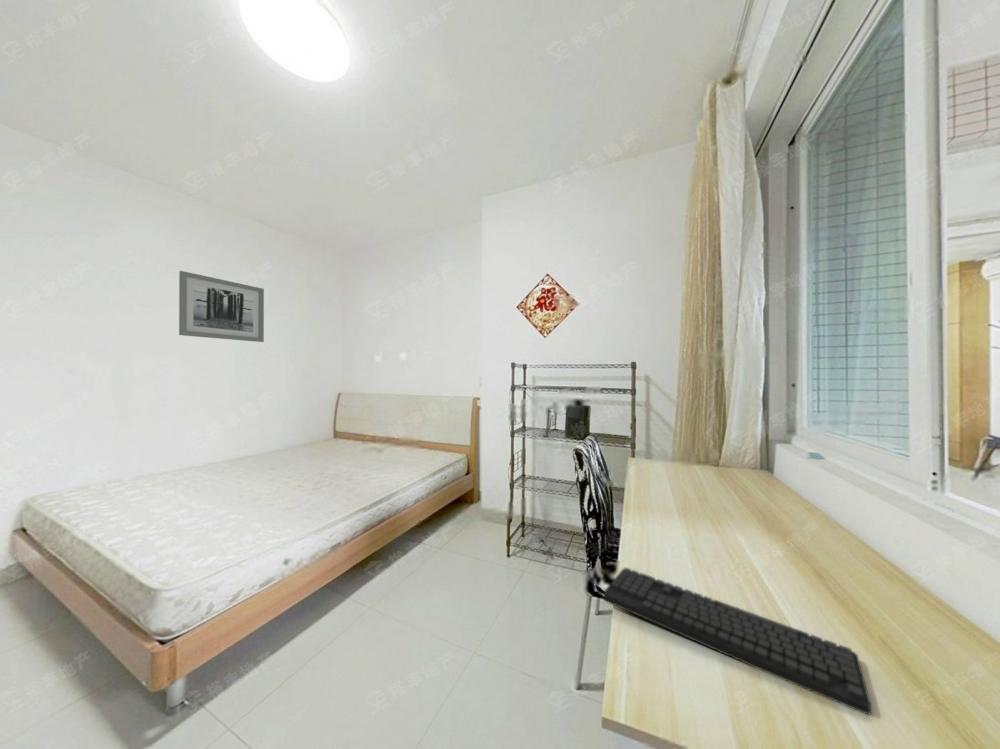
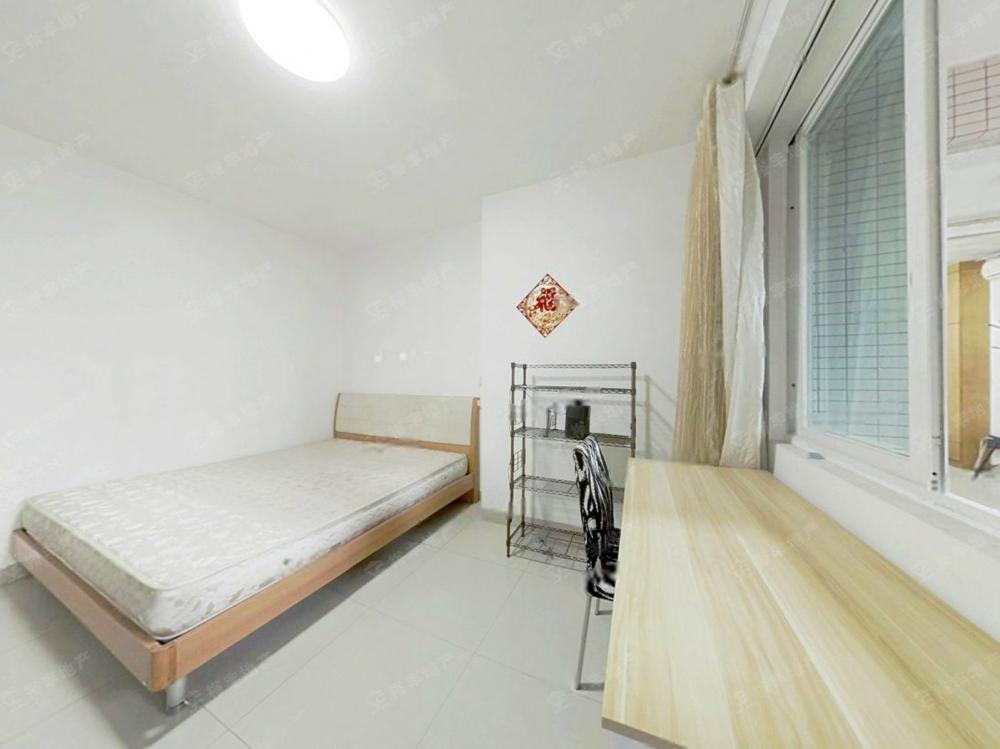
- wall art (225, 309)
- keyboard (714, 621)
